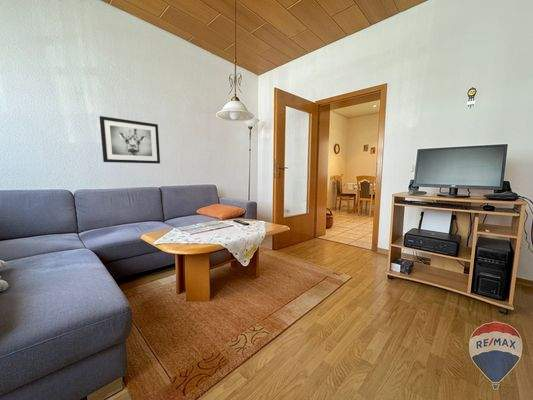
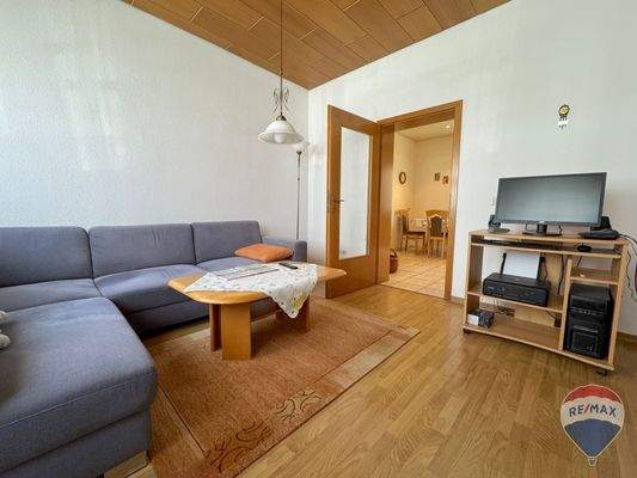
- wall art (132, 142)
